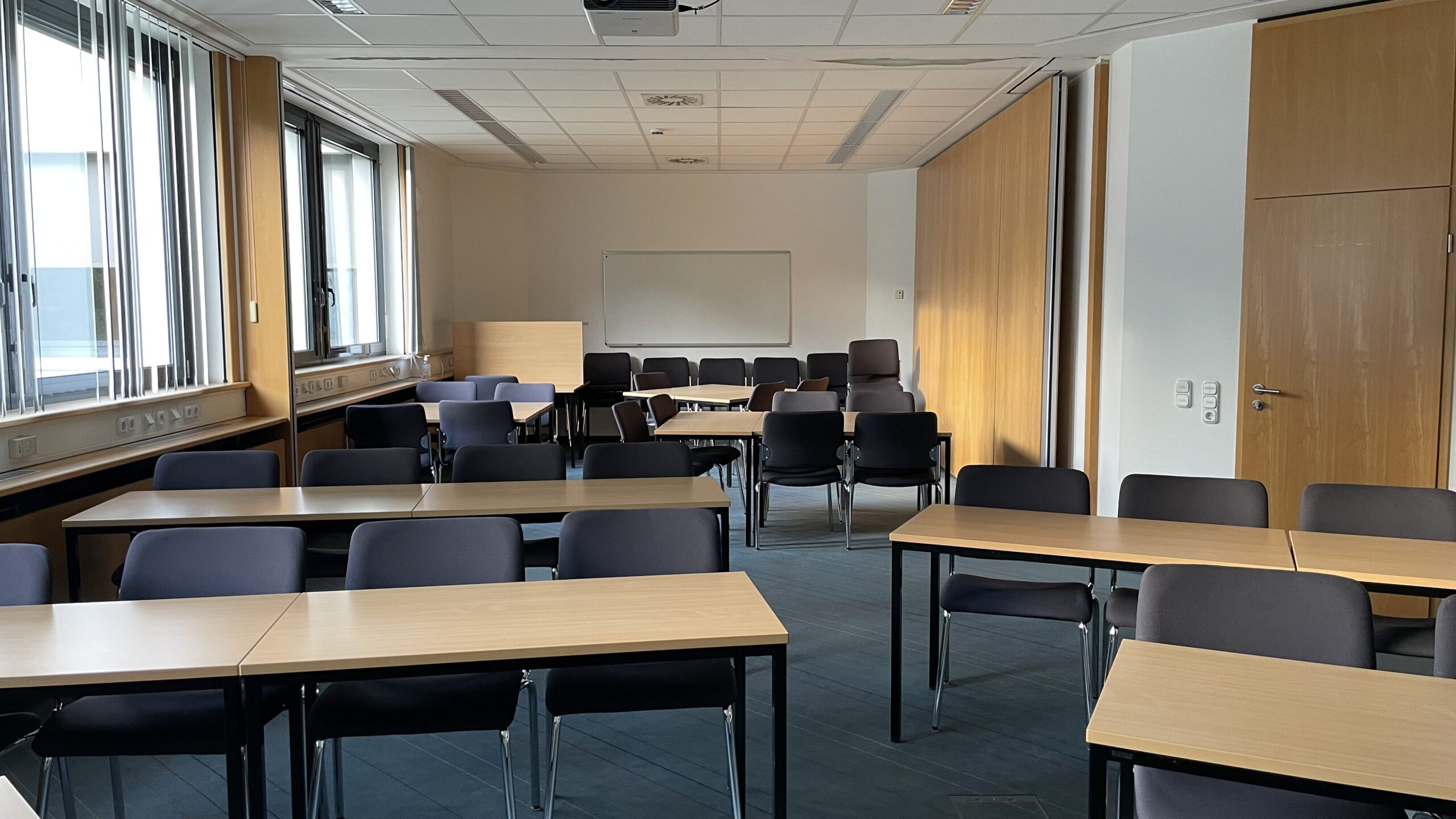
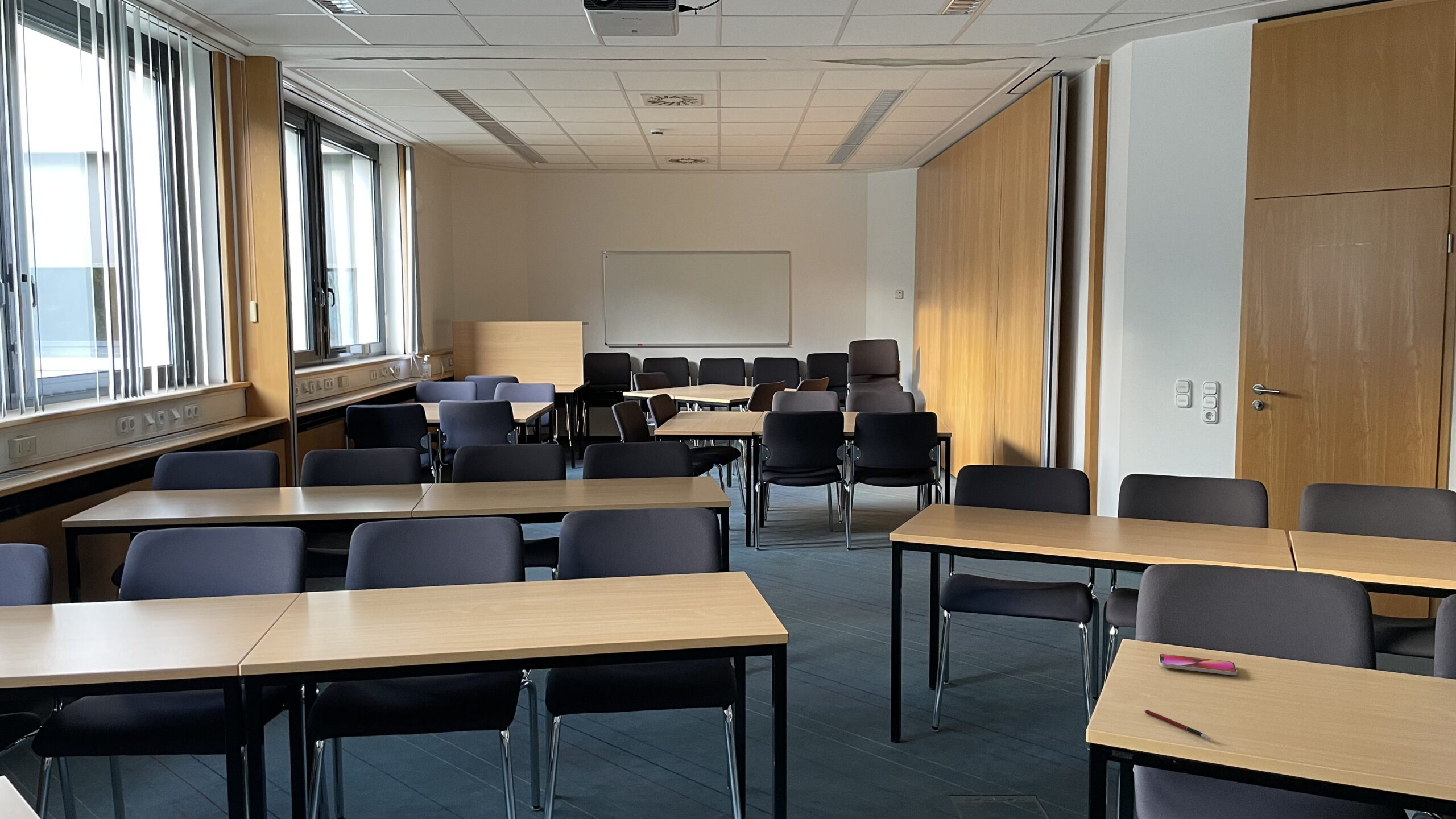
+ pen (1176, 724)
+ smartphone (1197, 664)
